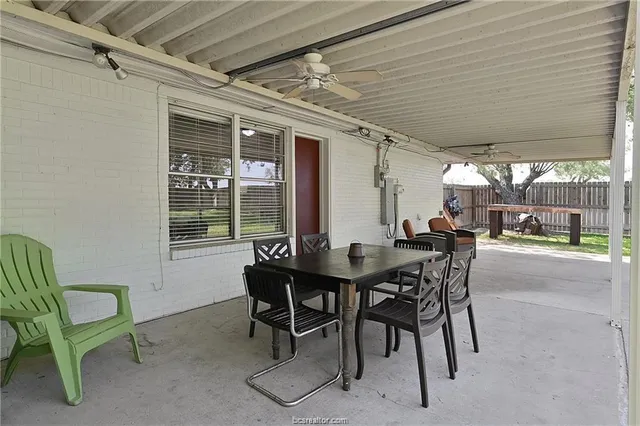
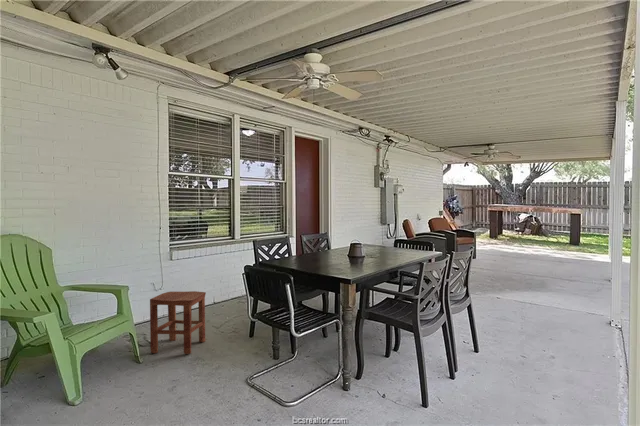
+ stool (179, 320)
